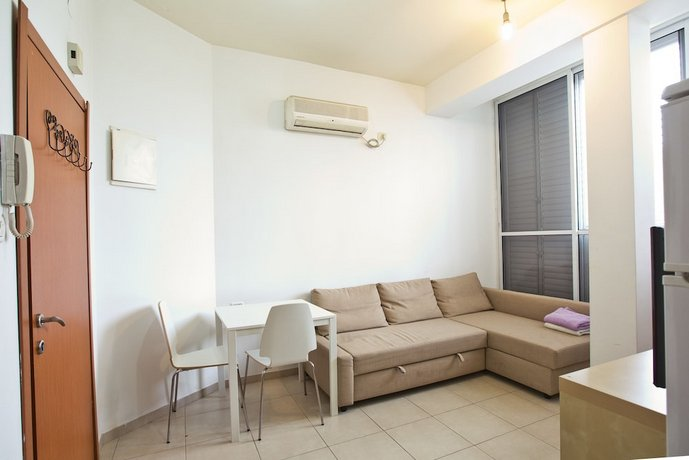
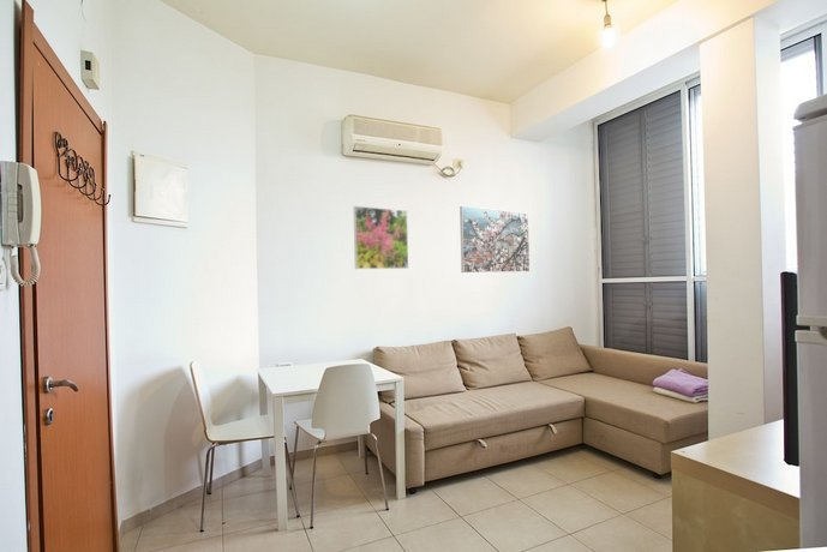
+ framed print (382, 238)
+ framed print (497, 240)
